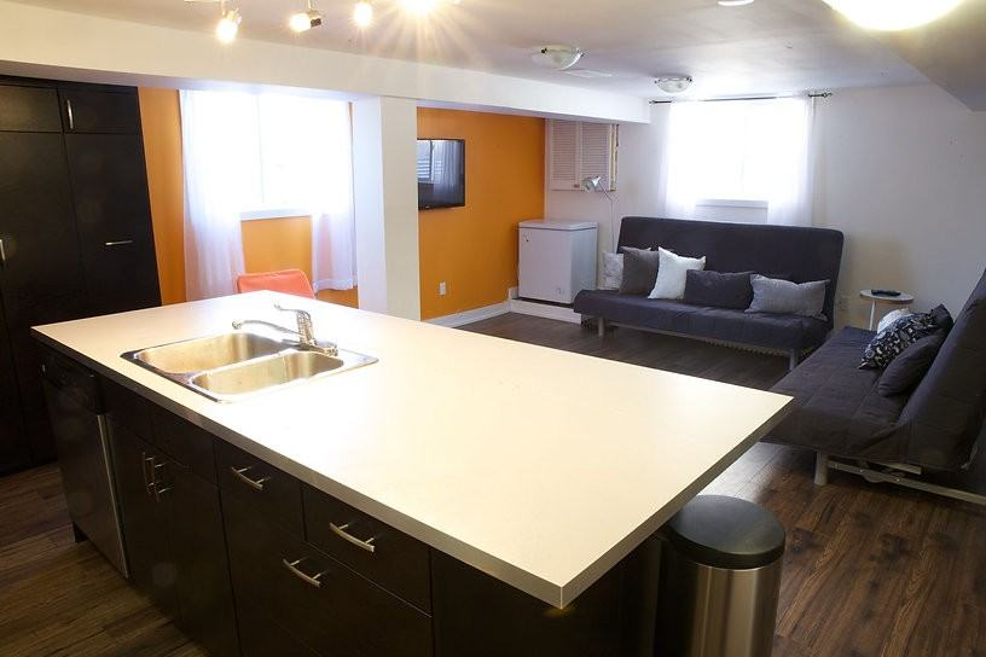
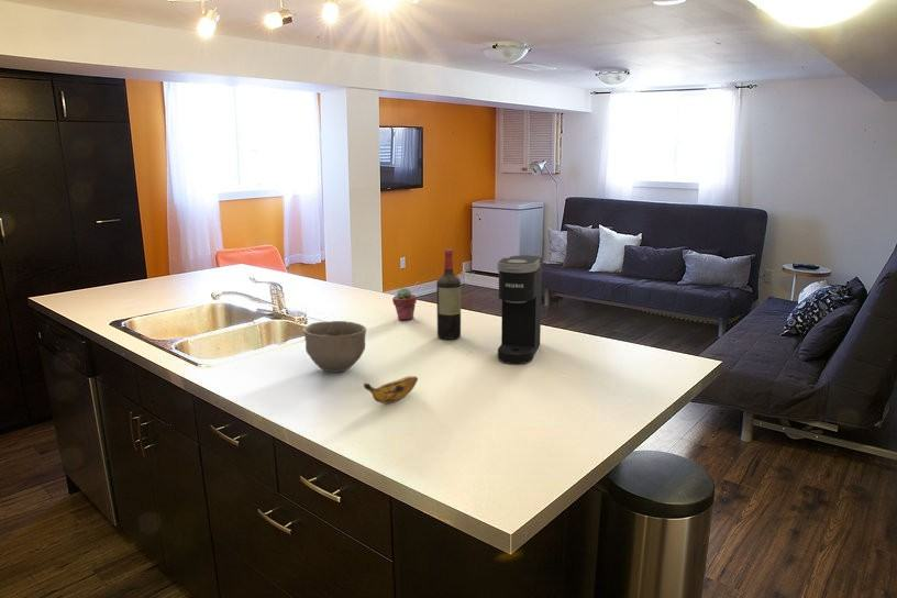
+ wine bottle (449, 294)
+ bowl (335, 347)
+ potted succulent (405, 302)
+ coffee maker (520, 304)
+ banana (392, 387)
